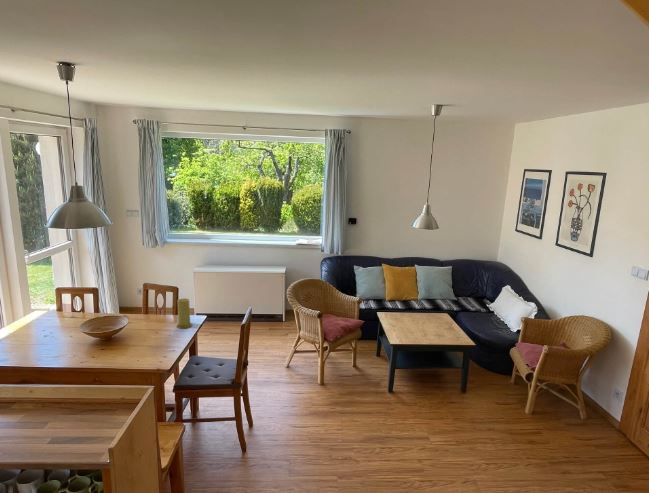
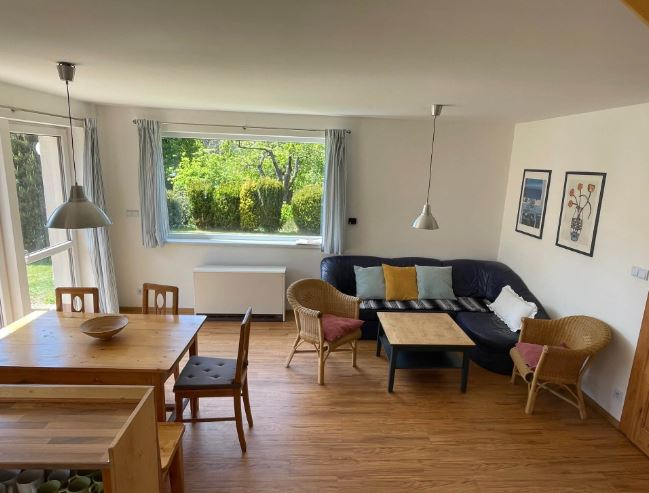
- candle (184, 312)
